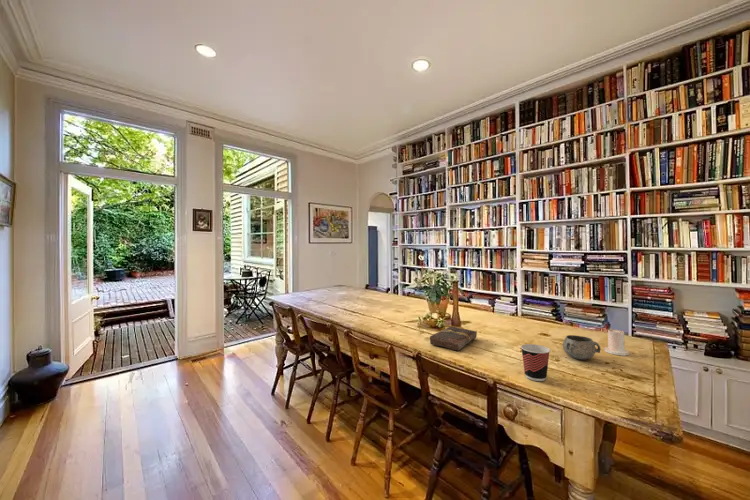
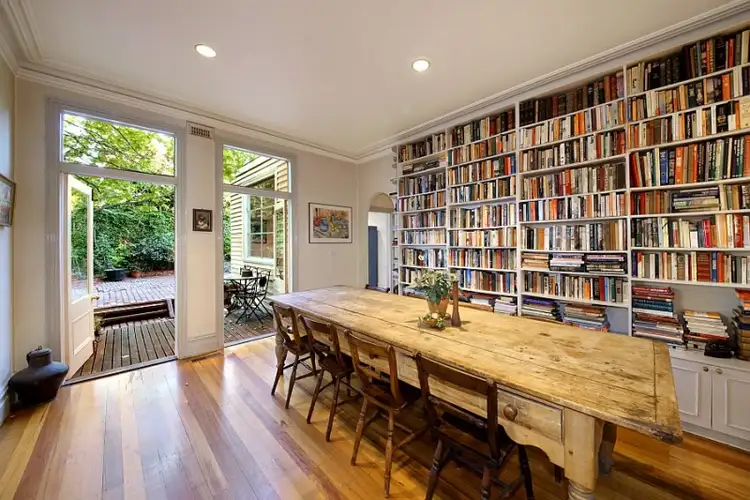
- cup (535, 362)
- book (454, 336)
- decorative bowl (576, 347)
- candle (616, 340)
